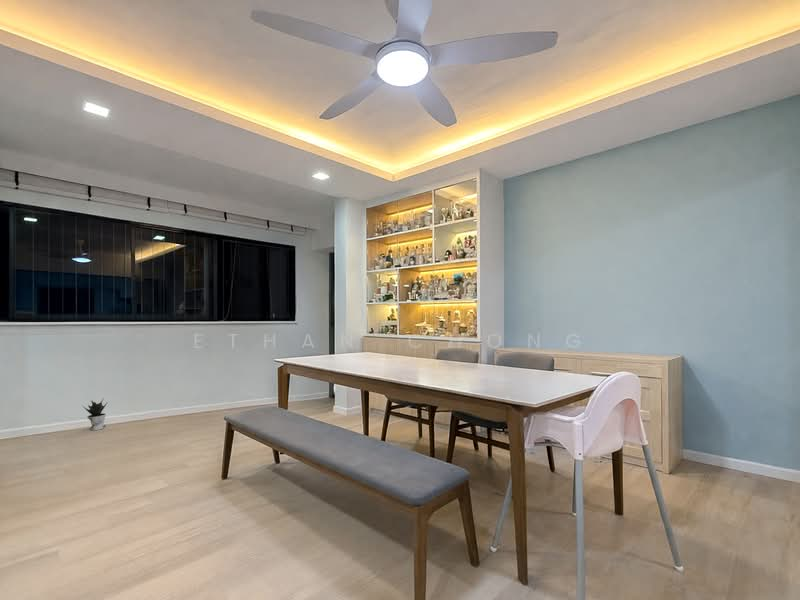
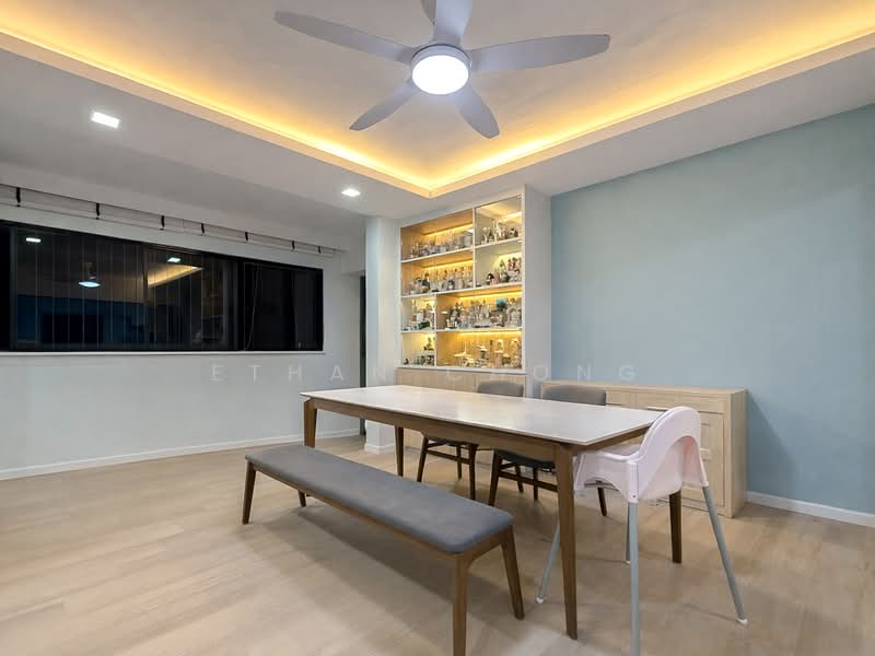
- potted plant (95, 413)
